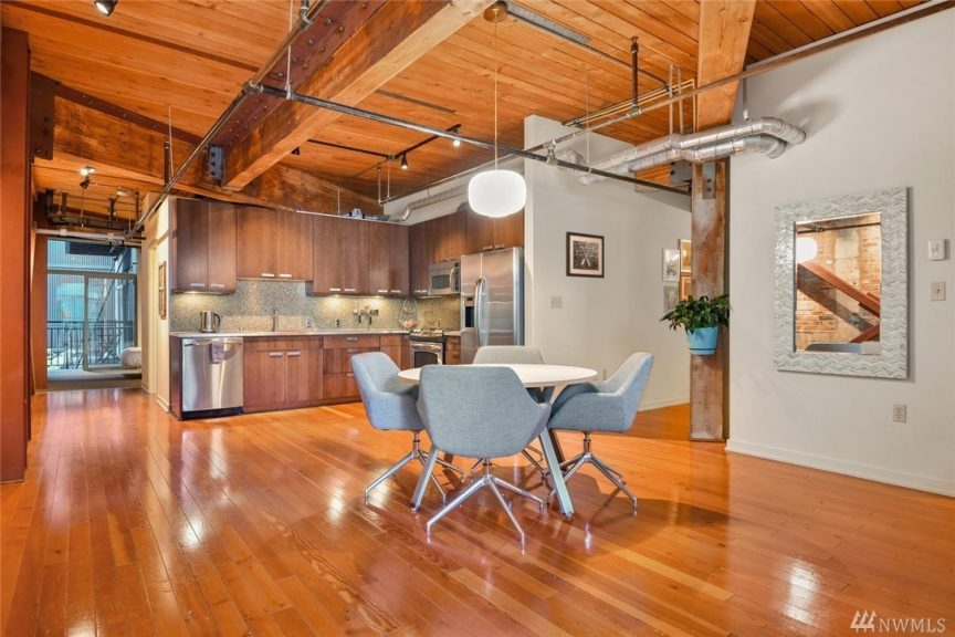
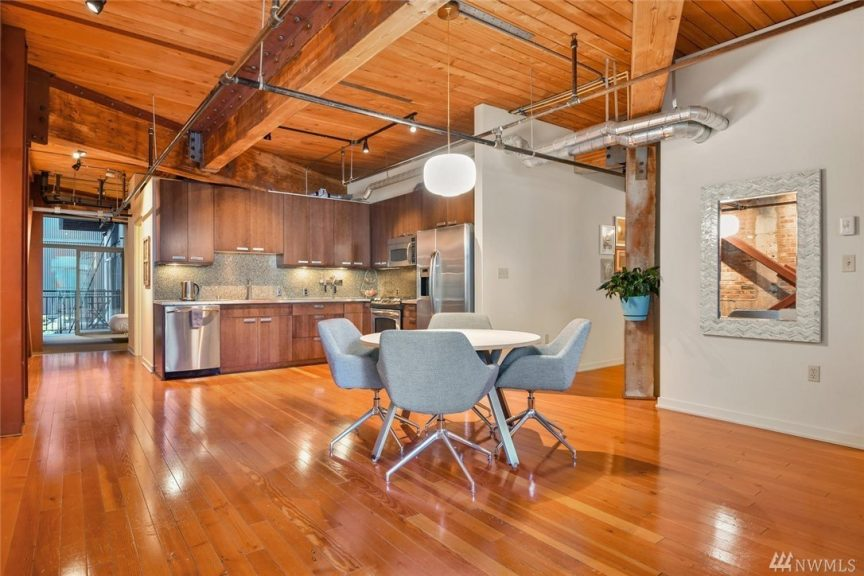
- wall art (585, 255)
